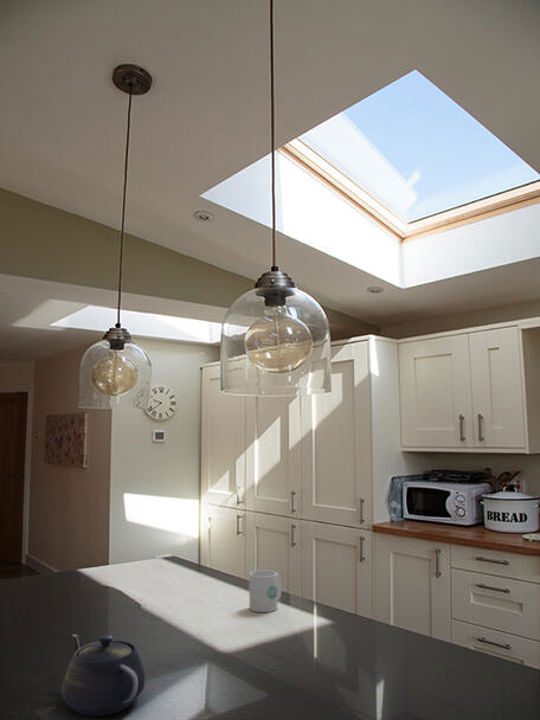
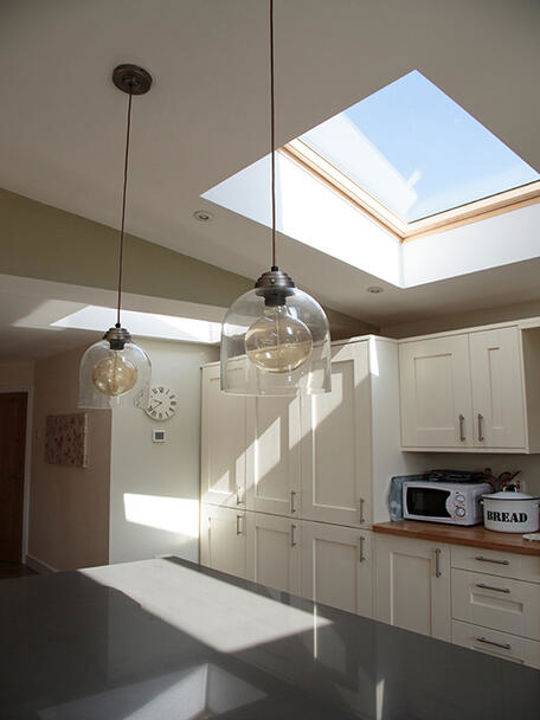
- mug (267, 589)
- teapot (102, 668)
